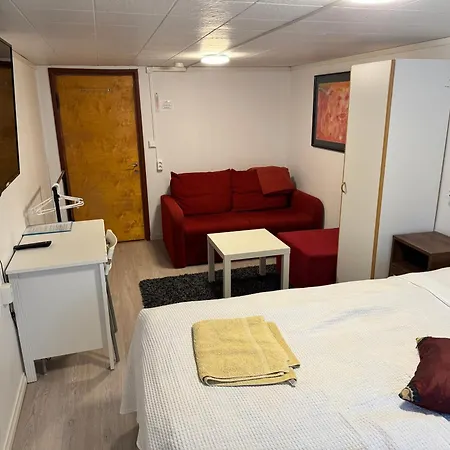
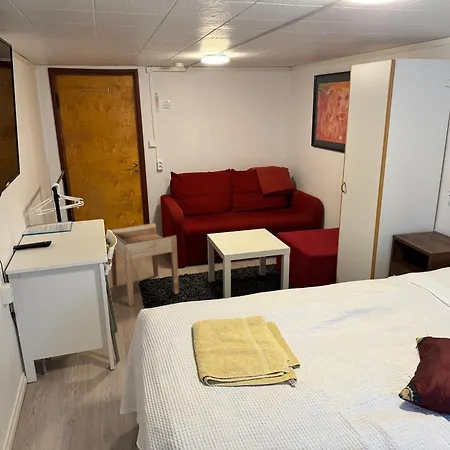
+ side table (141, 257)
